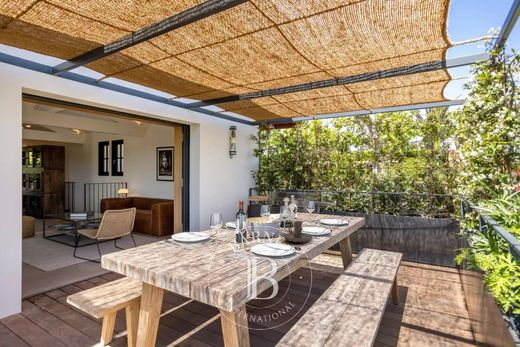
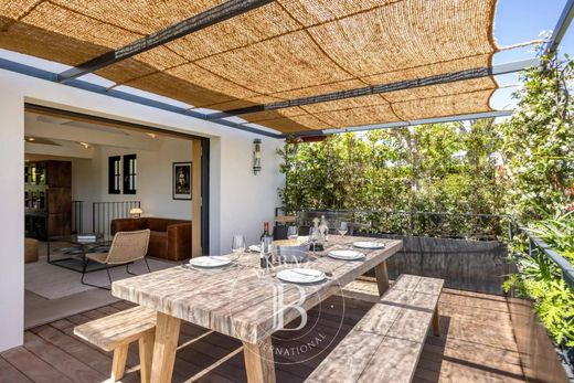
- candle holder (296, 230)
